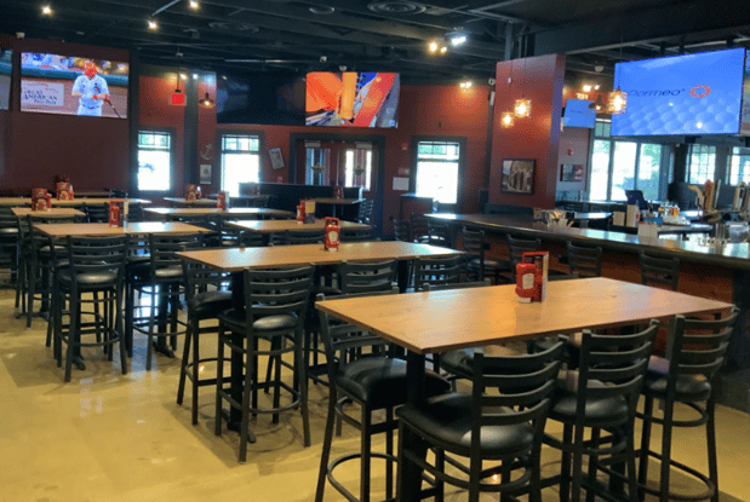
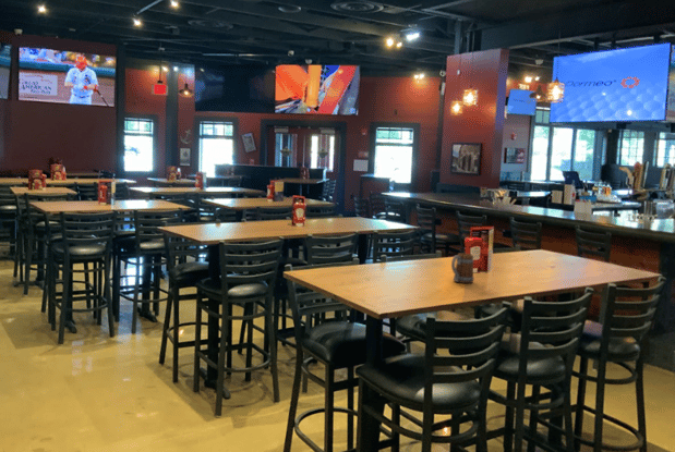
+ beer mug (461, 268)
